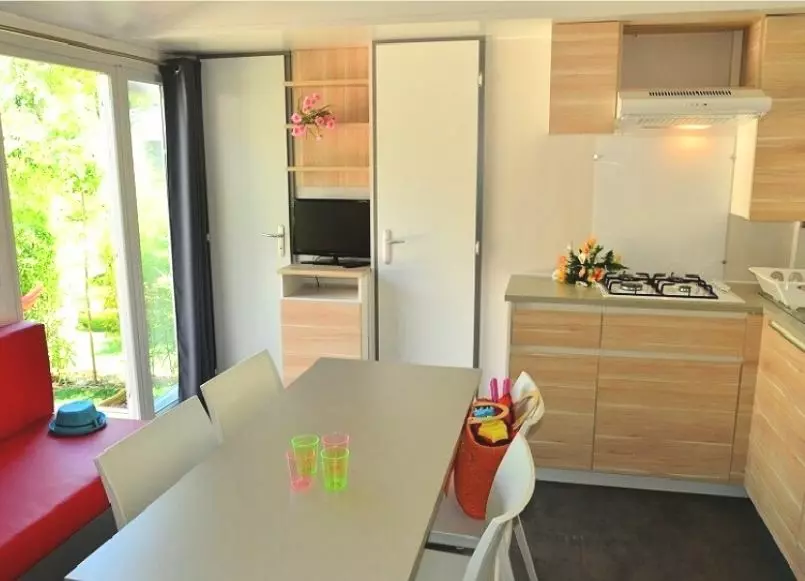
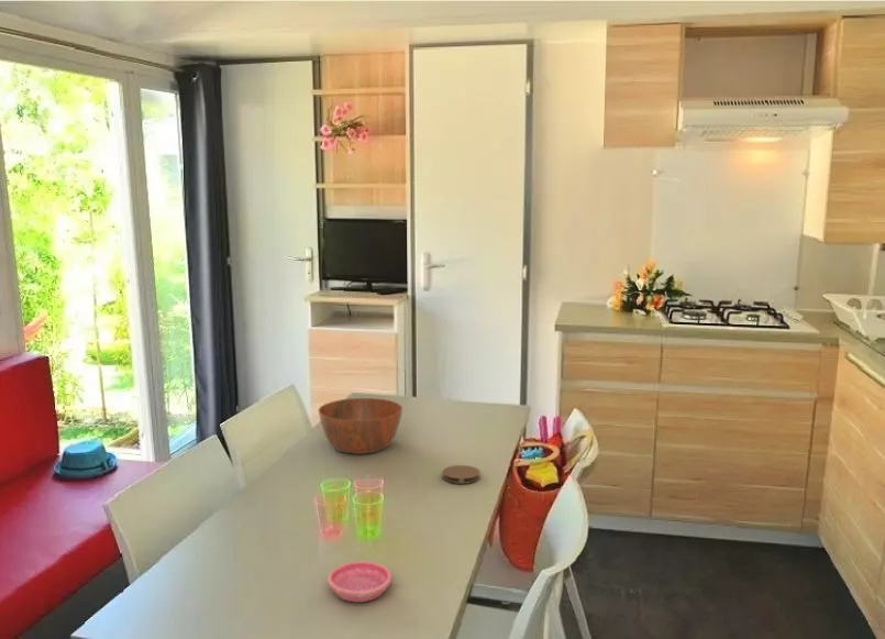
+ bowl (361, 427)
+ coaster (461, 474)
+ saucer (359, 582)
